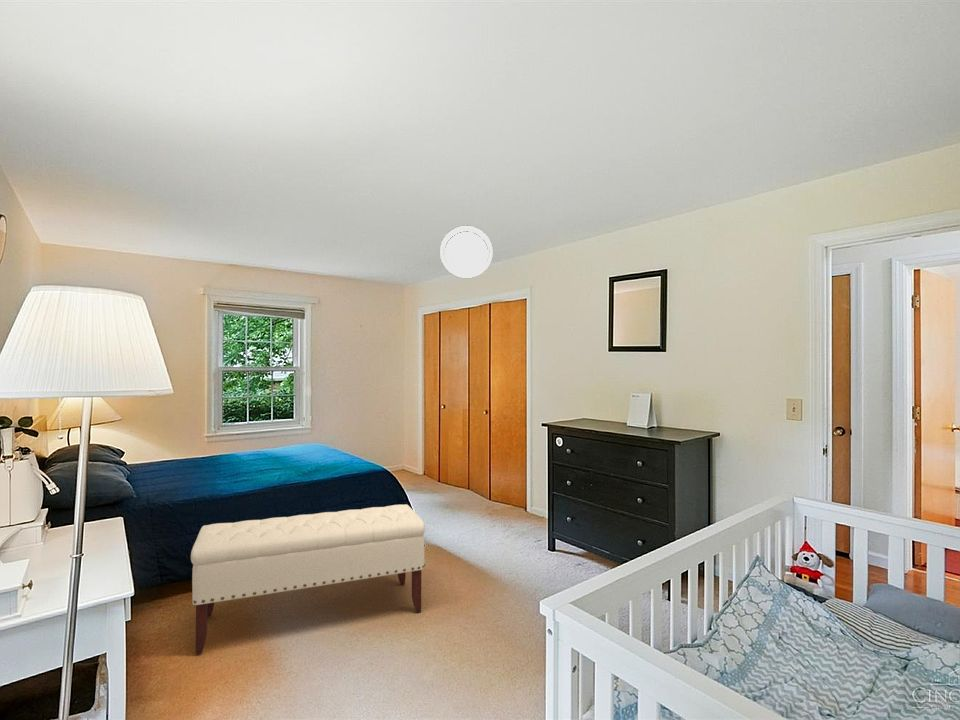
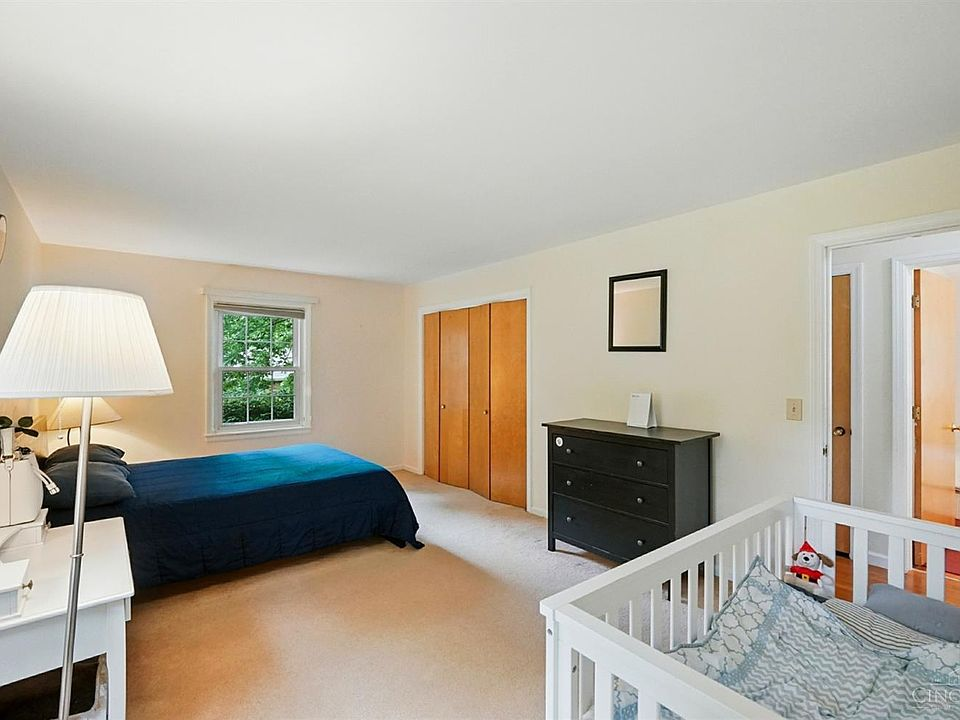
- bench (314, 567)
- ceiling light (466, 253)
